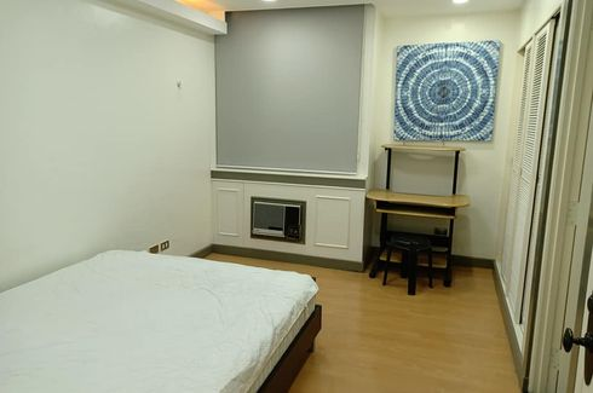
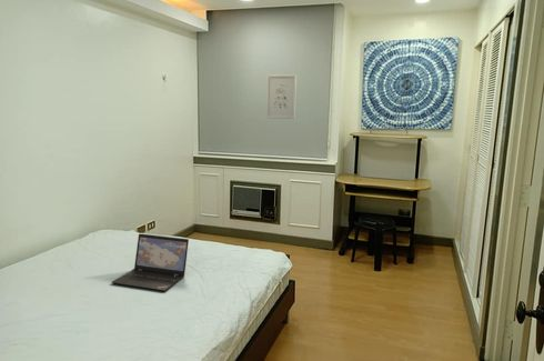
+ laptop (151, 260)
+ wall art (281, 97)
